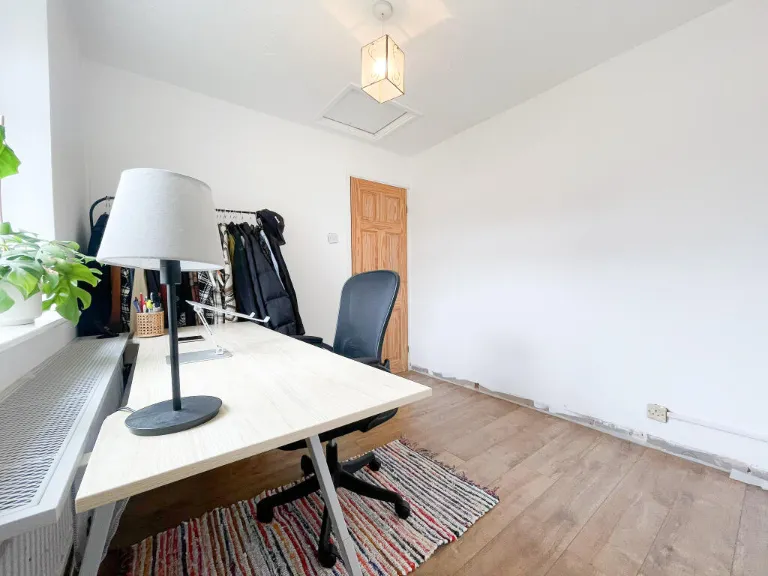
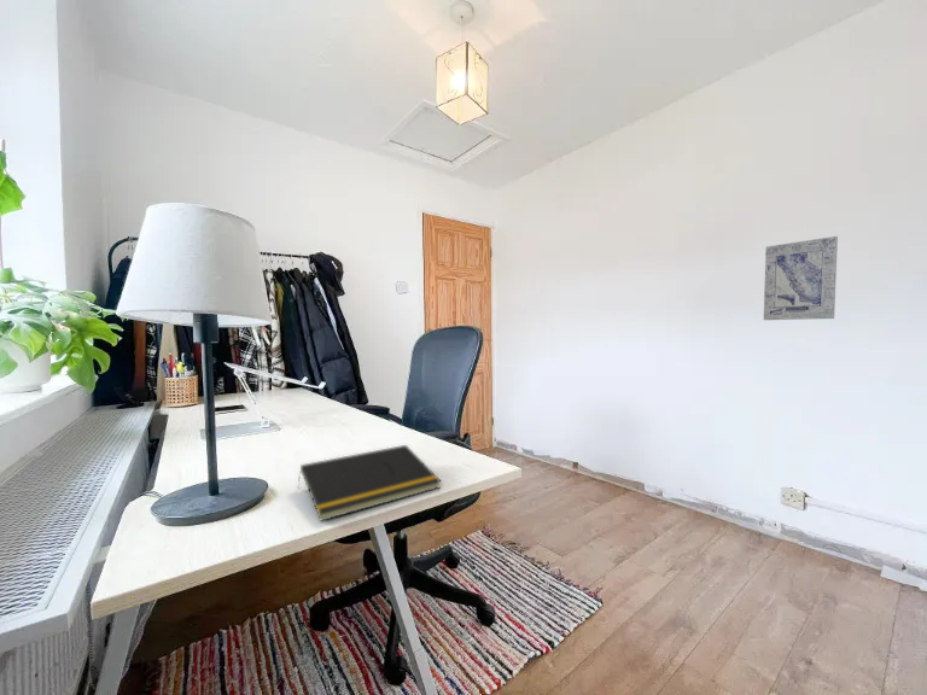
+ wall art (798, 280)
+ notepad (371, 475)
